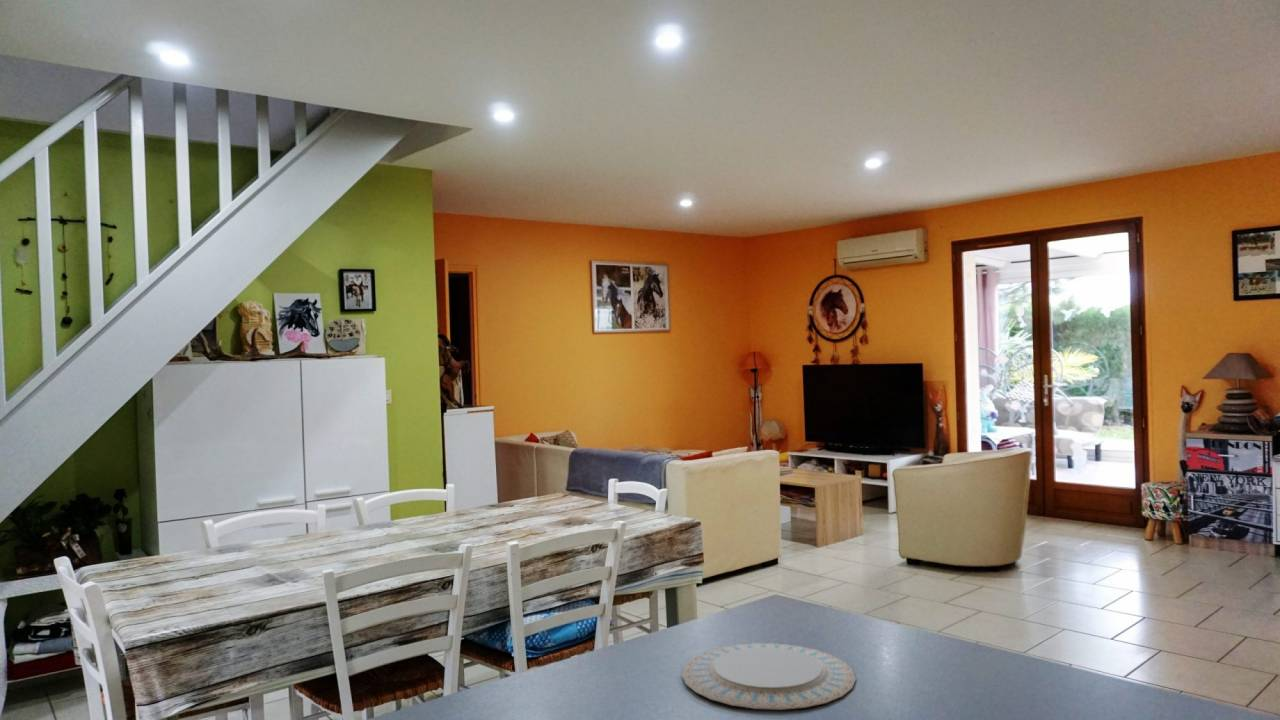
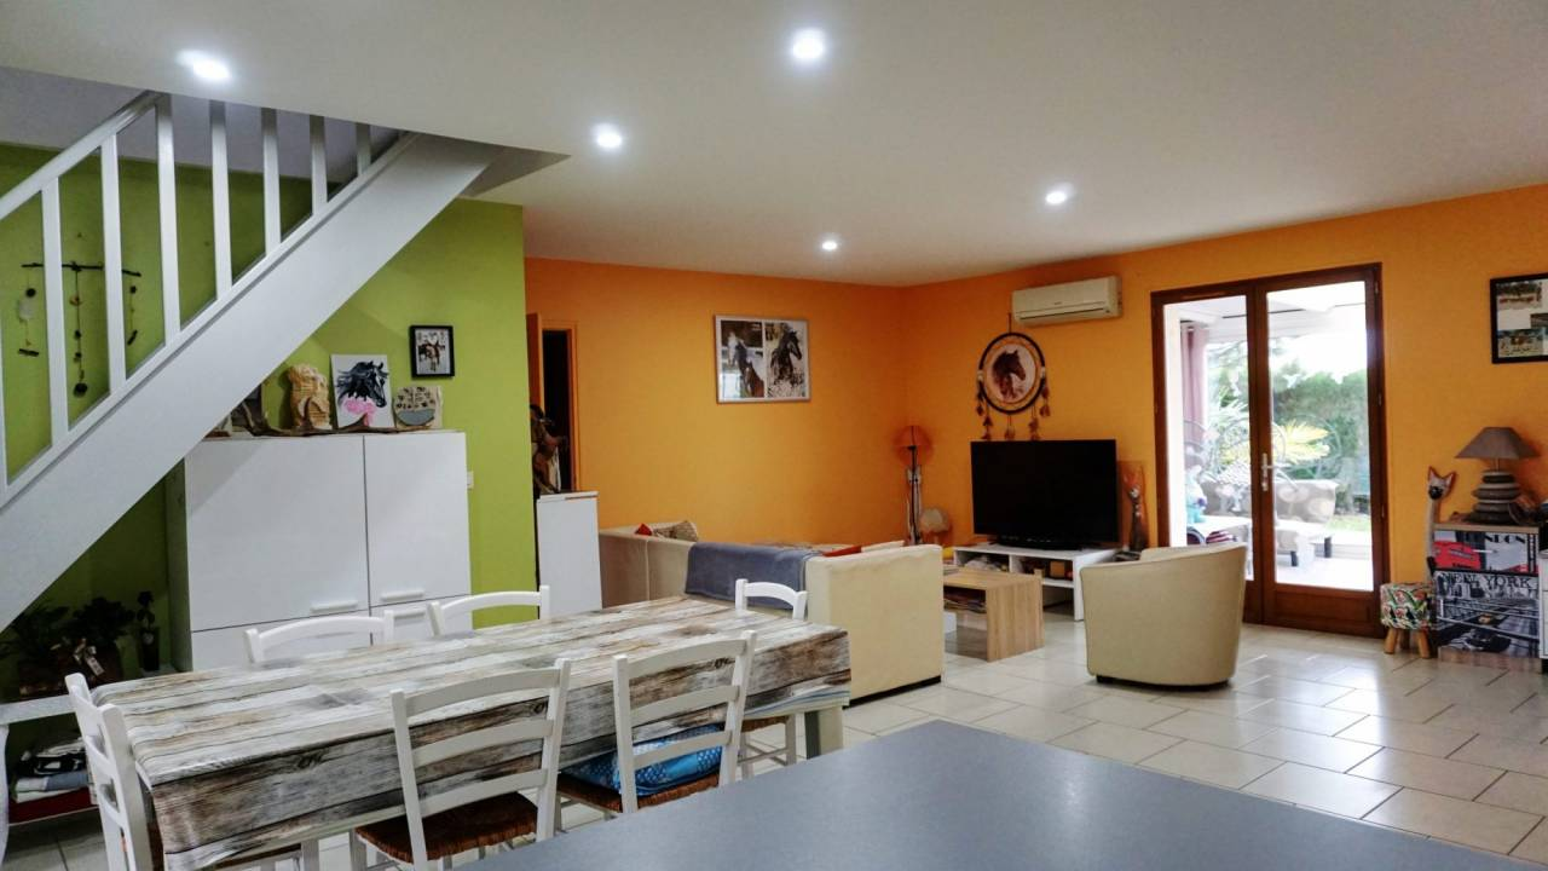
- chinaware (767, 669)
